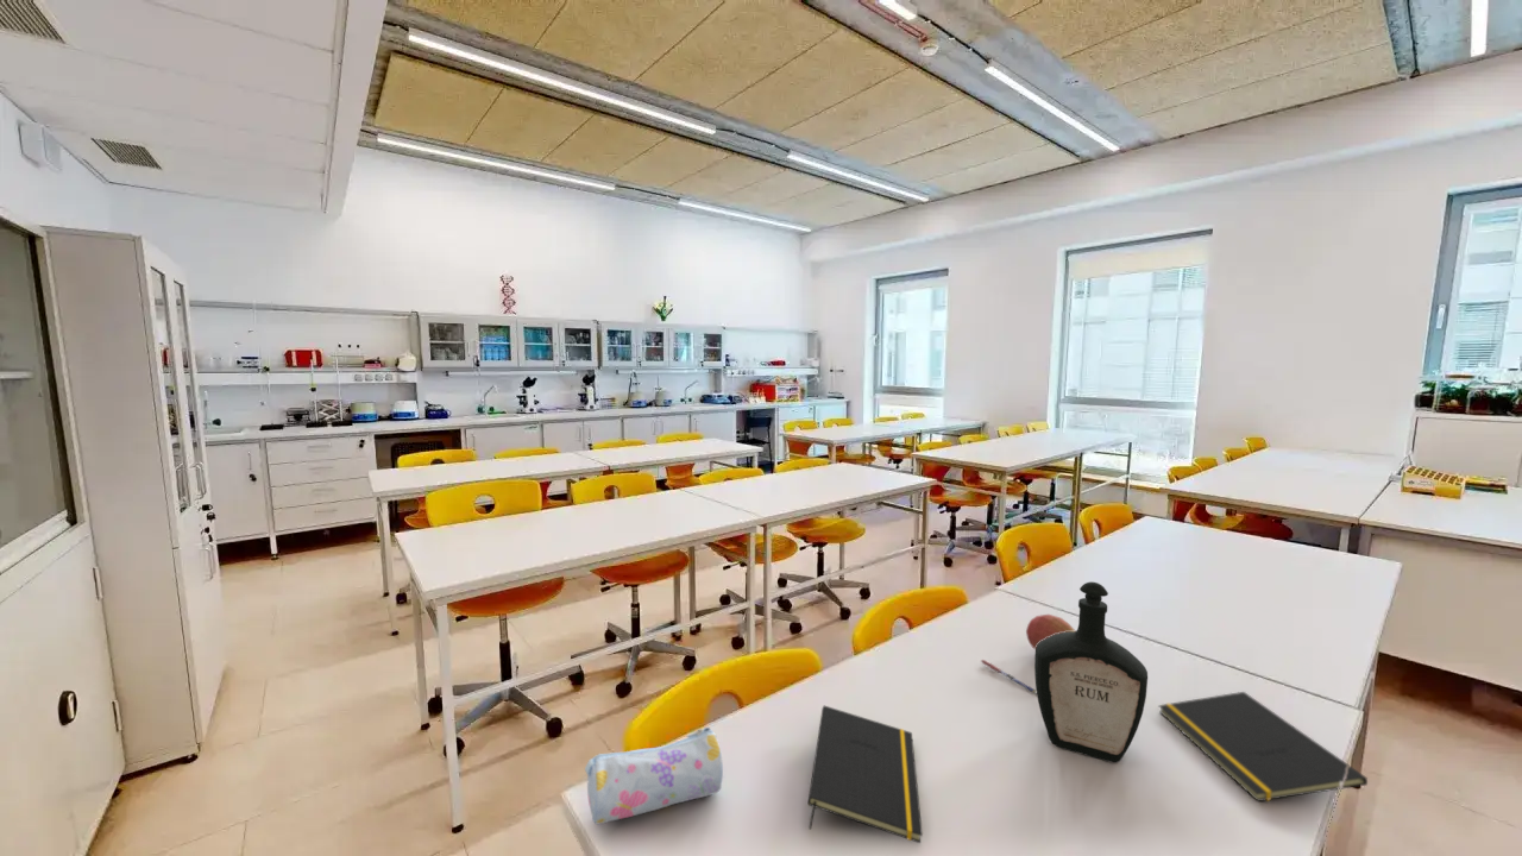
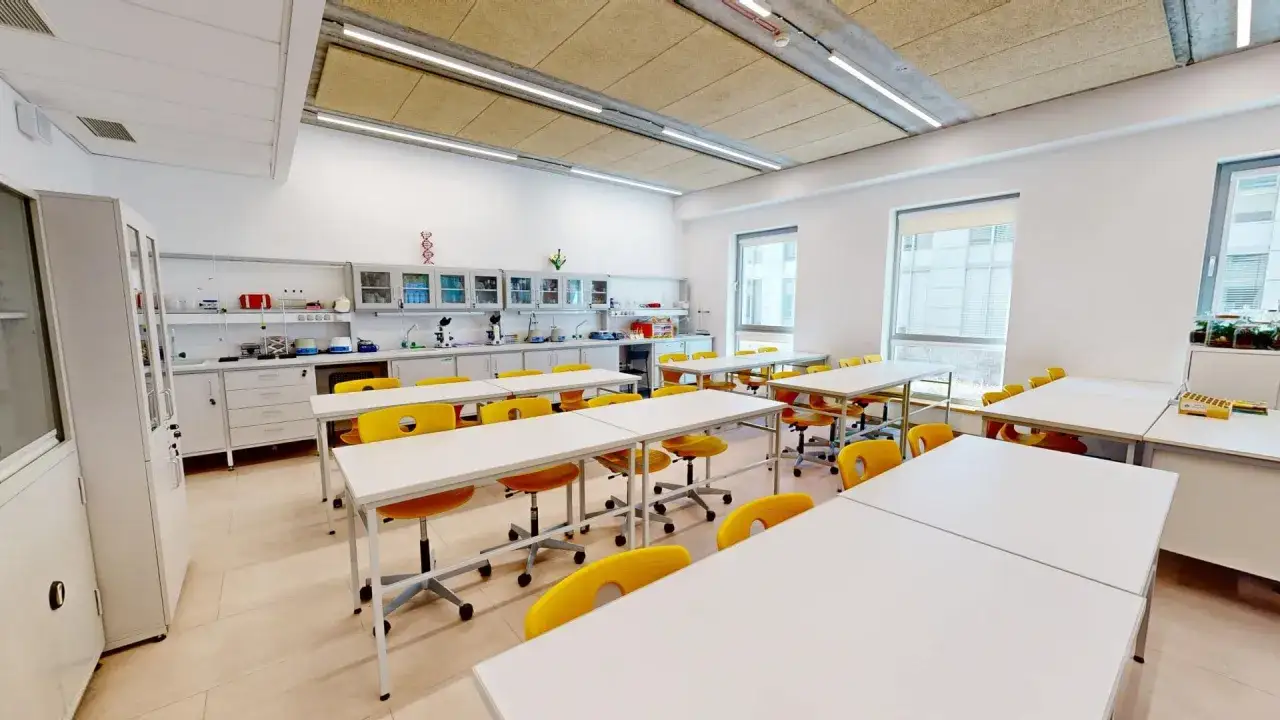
- pencil case (655, 774)
- notepad (1250, 739)
- bottle (1088, 663)
- notepad (864, 764)
- pen (1008, 675)
- fruit (1051, 635)
